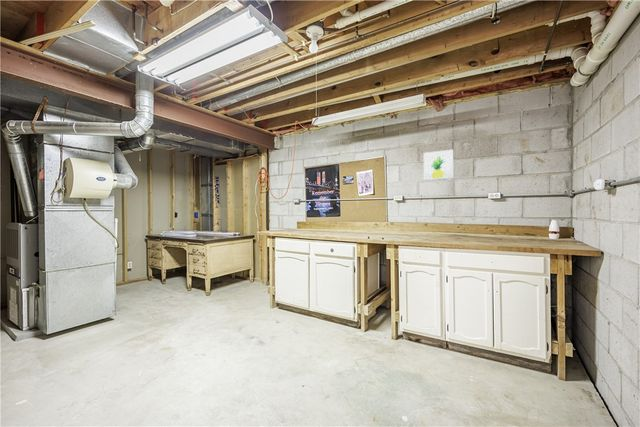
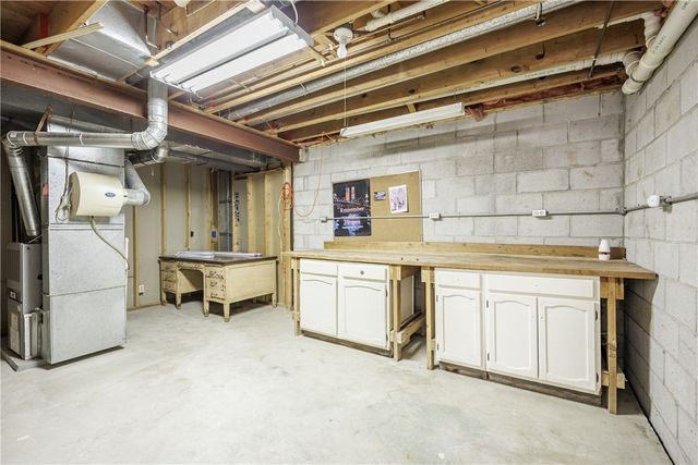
- wall art (438, 165)
